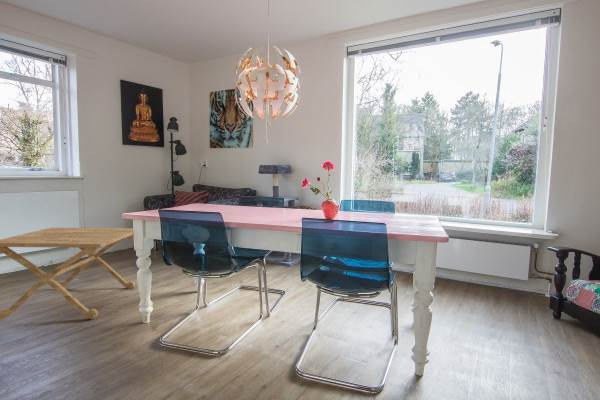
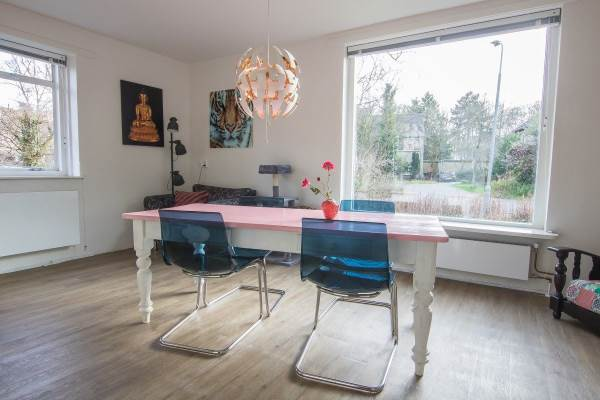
- side table (74, 267)
